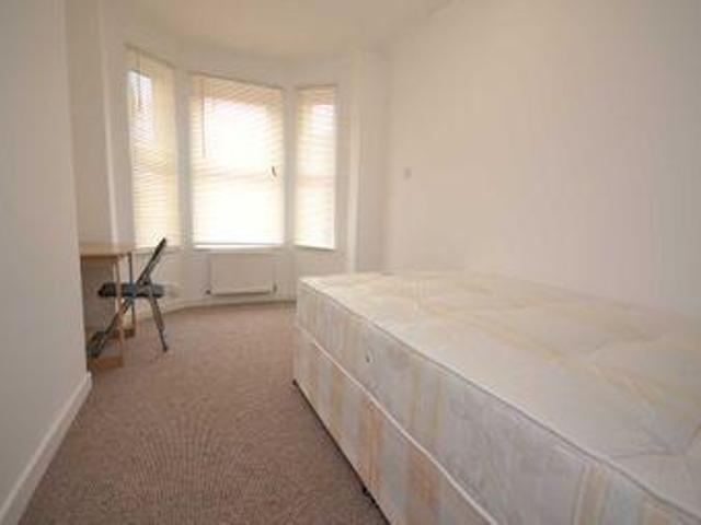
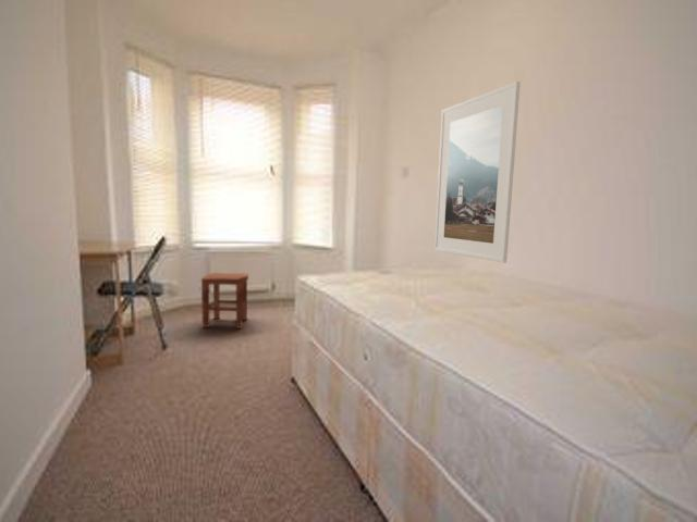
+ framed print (470, 178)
+ stool (227, 300)
